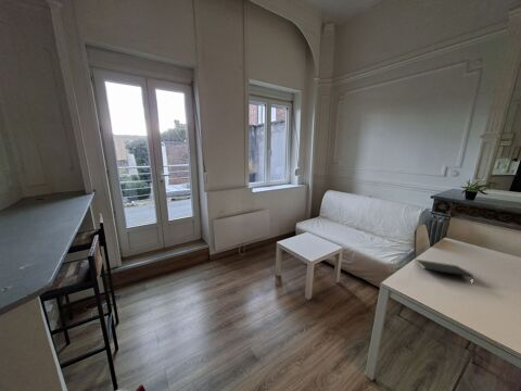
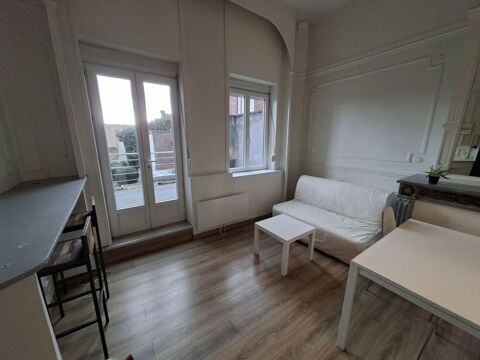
- notepad (441, 267)
